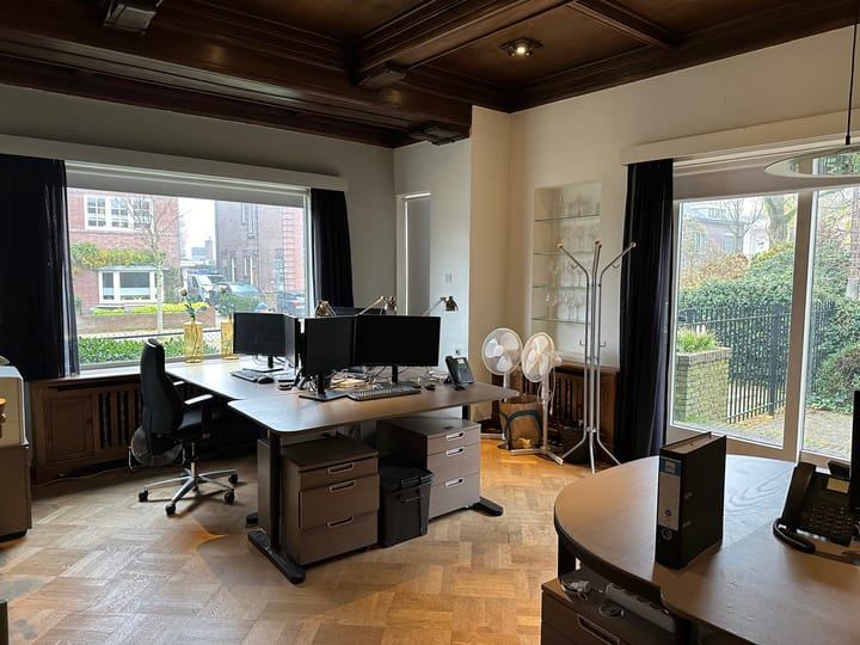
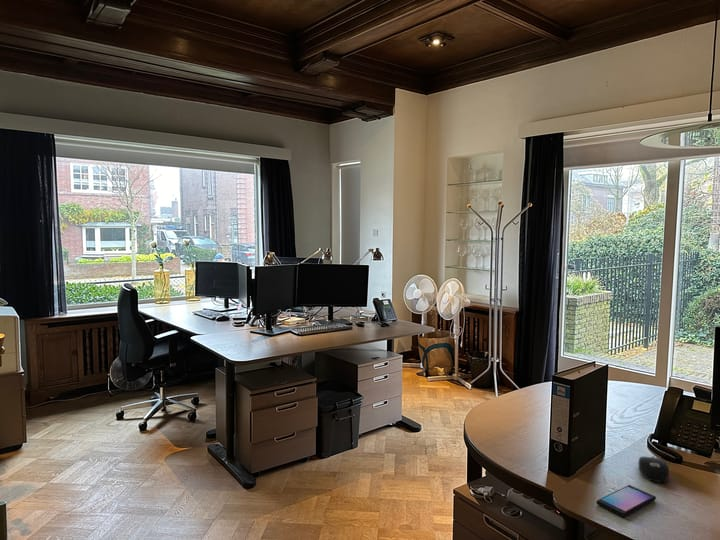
+ smartphone (626, 500)
+ computer mouse (653, 466)
